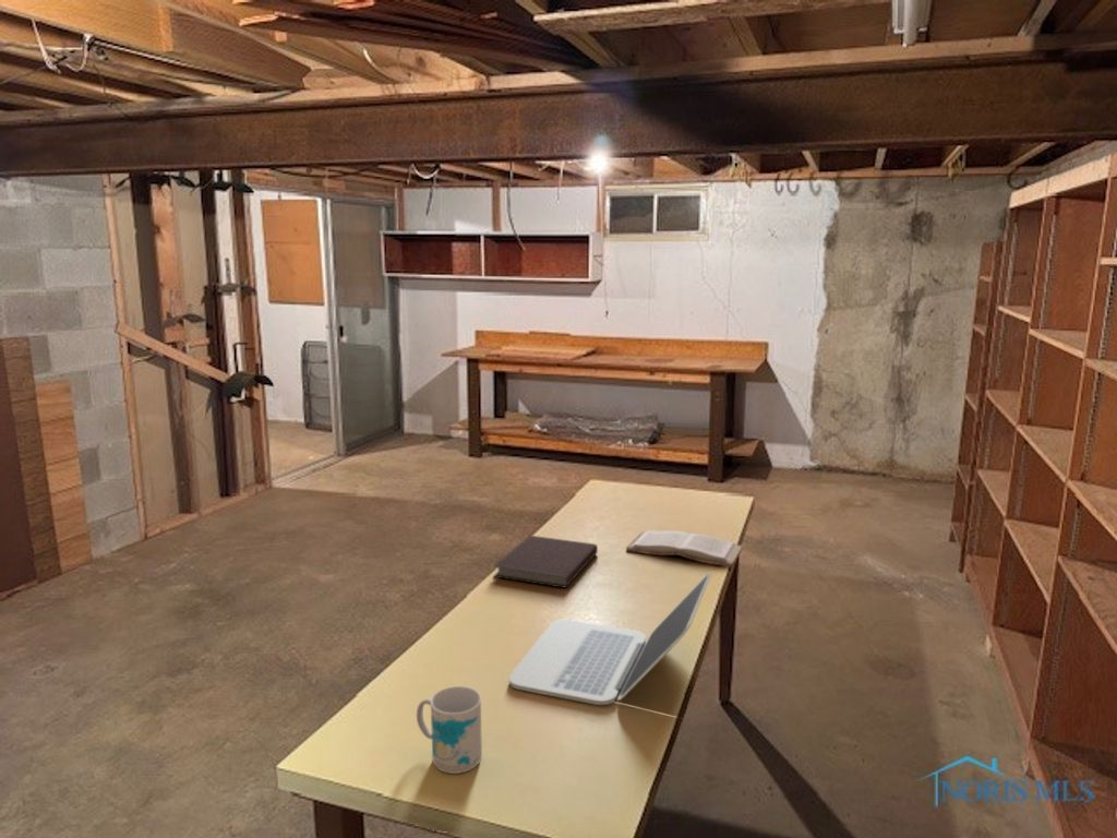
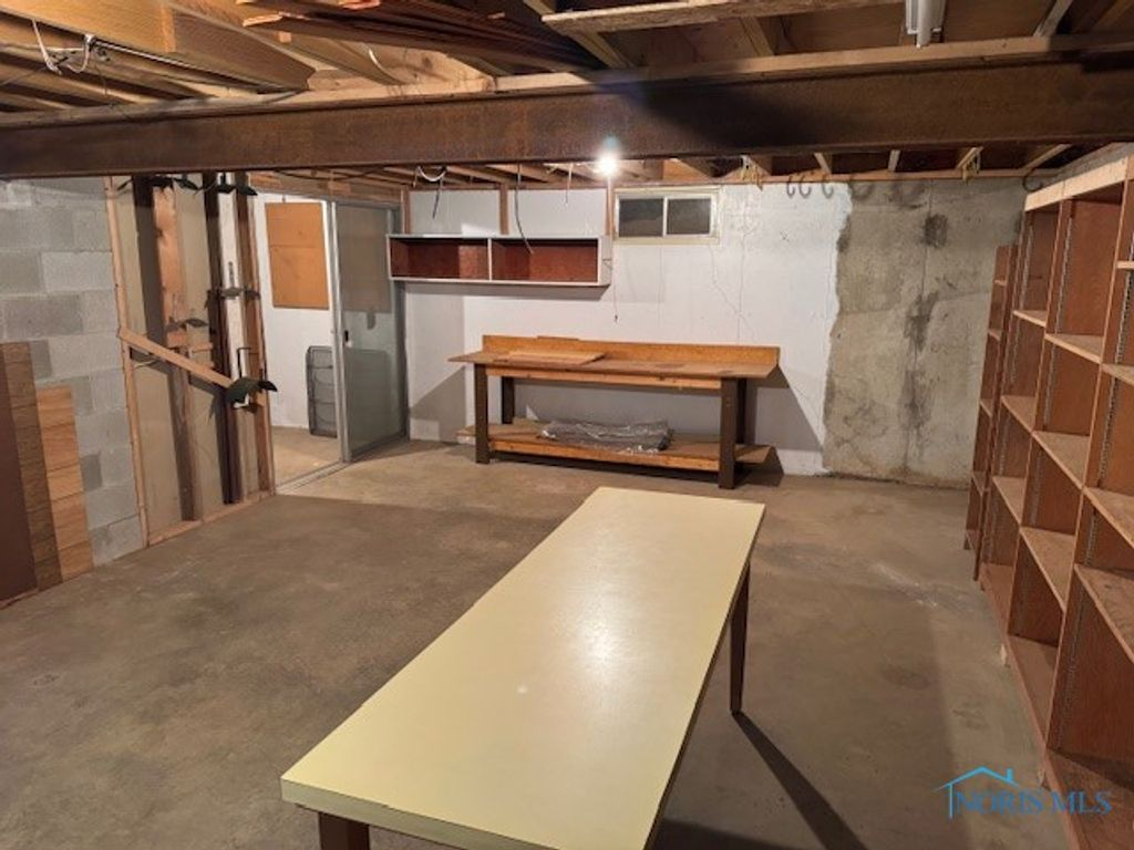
- notebook (547, 560)
- laptop (612, 626)
- book (684, 544)
- mug (446, 726)
